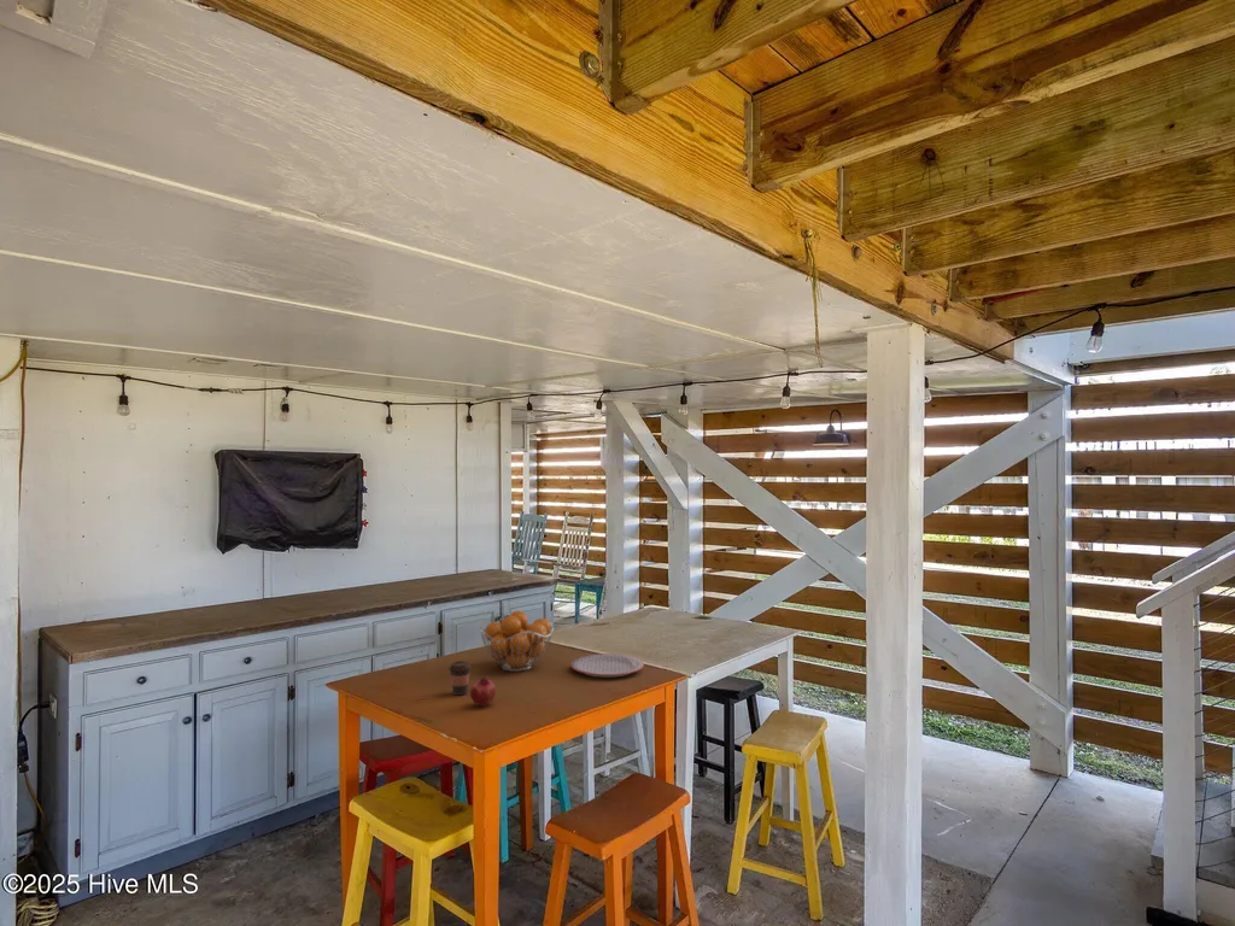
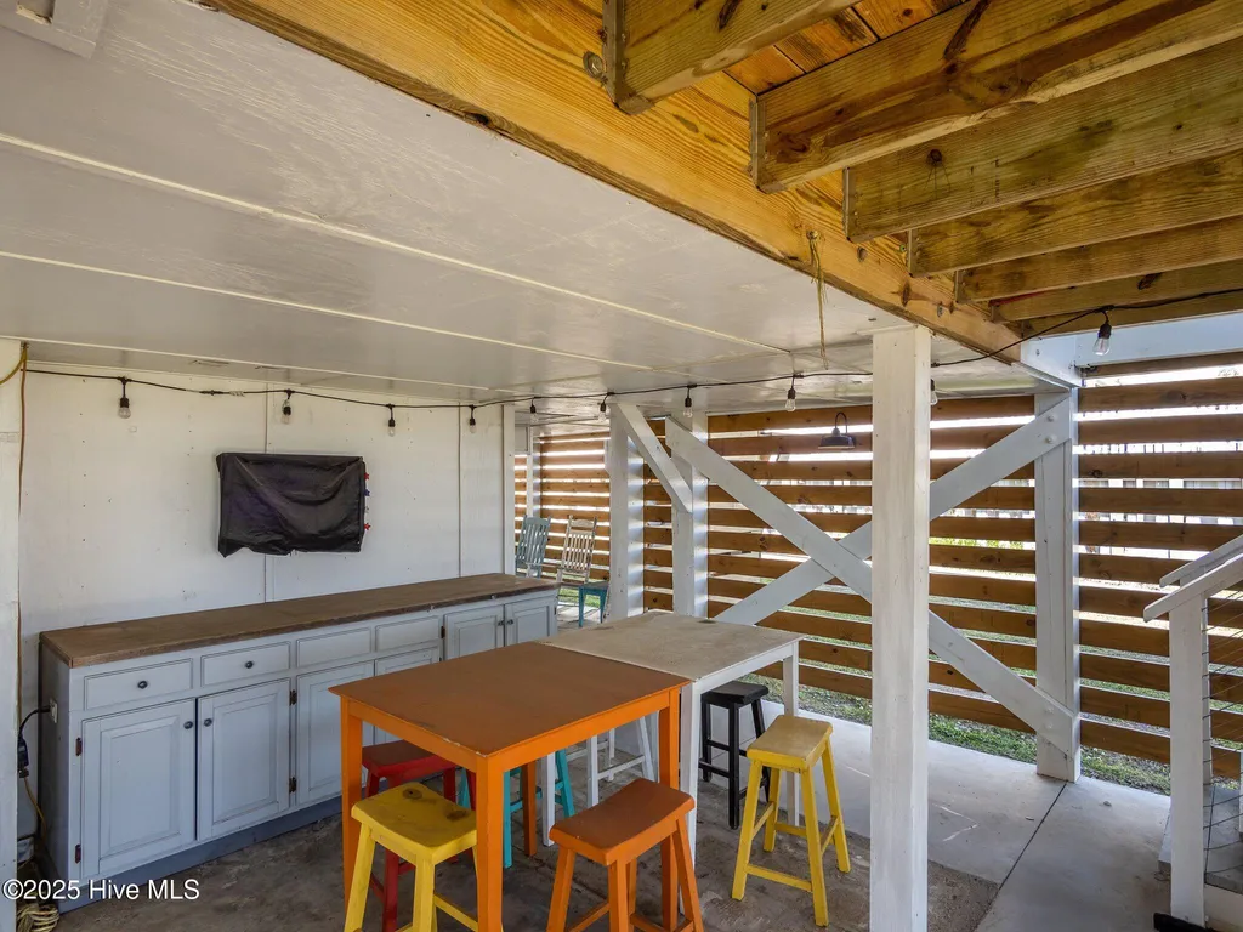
- fruit basket (516, 639)
- fruit (482, 690)
- plate (607, 666)
- coffee cup (460, 678)
